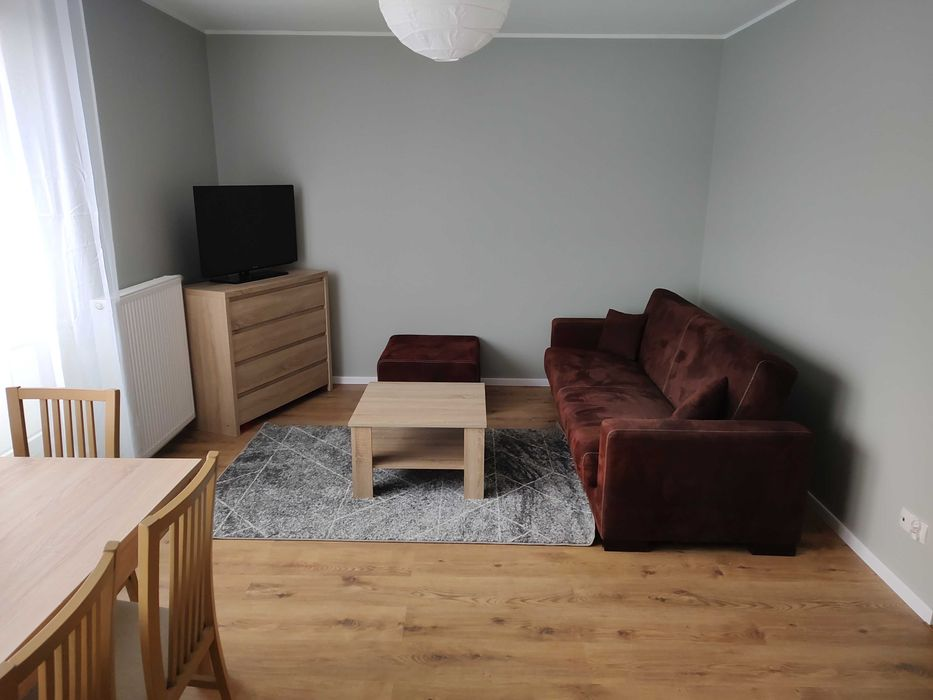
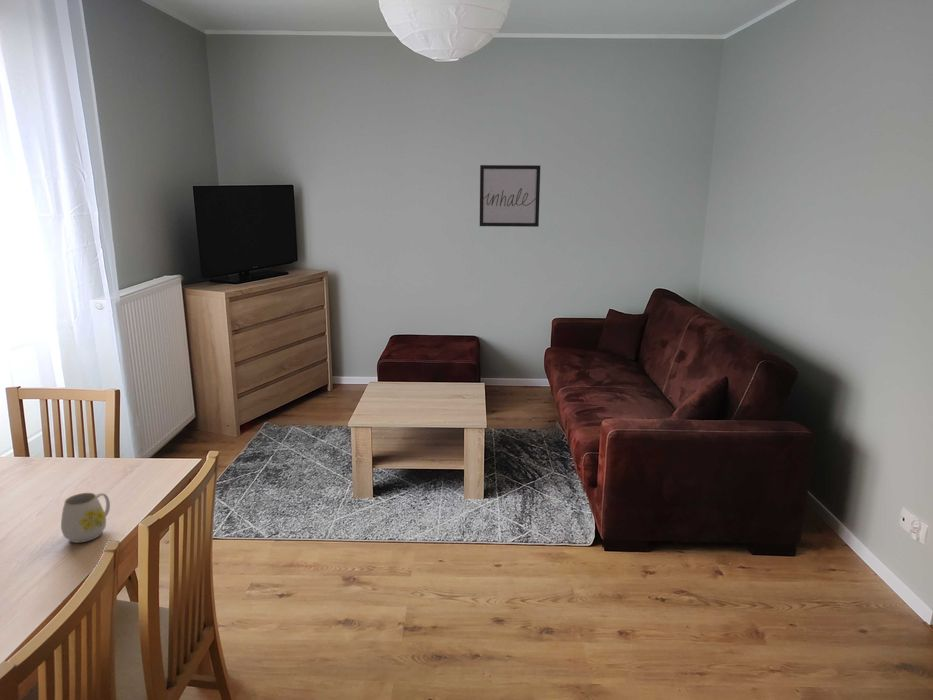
+ mug (87, 514)
+ wall art (509, 196)
